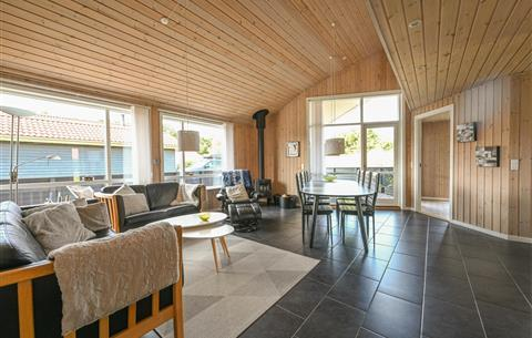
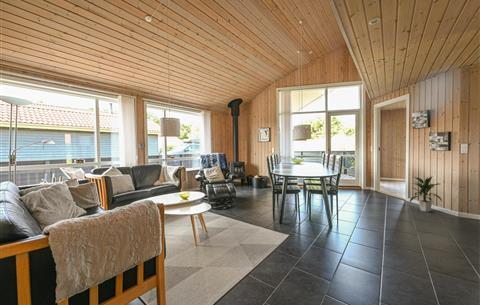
+ indoor plant (423, 192)
